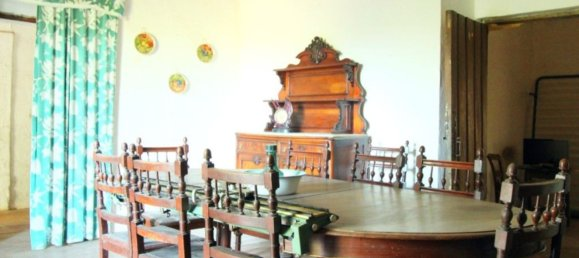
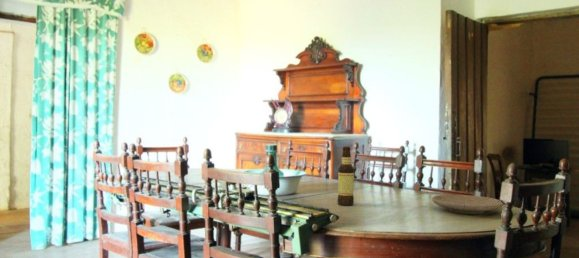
+ plate (466, 205)
+ bottle (346, 175)
